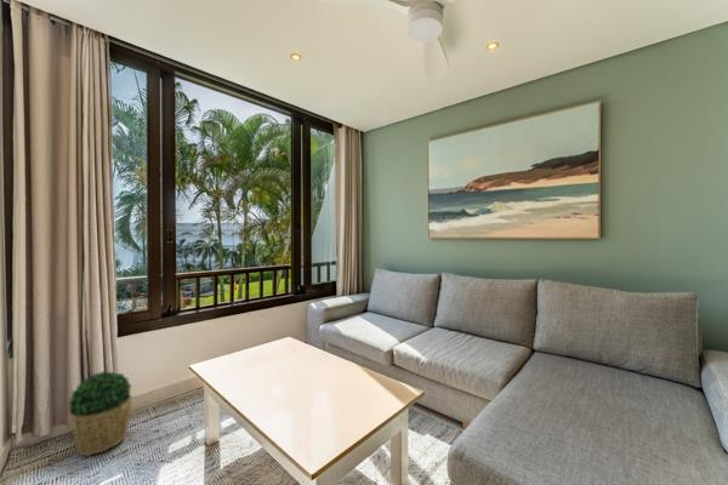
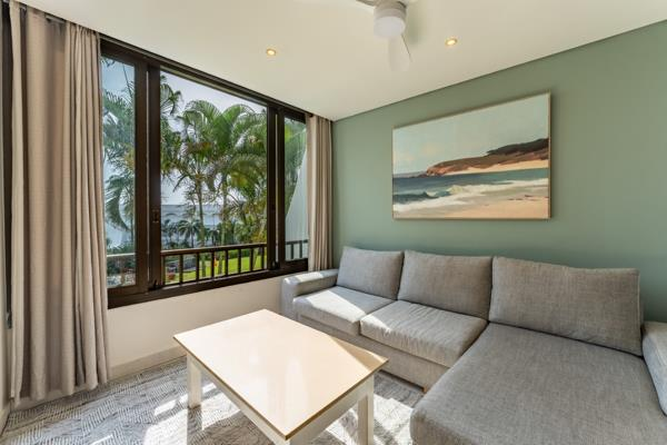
- potted plant (101, 409)
